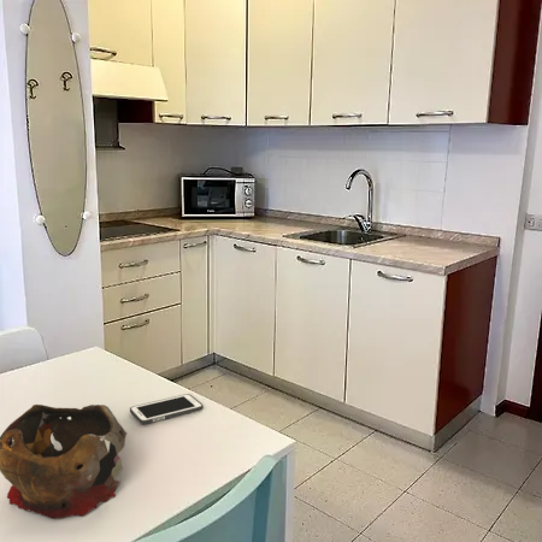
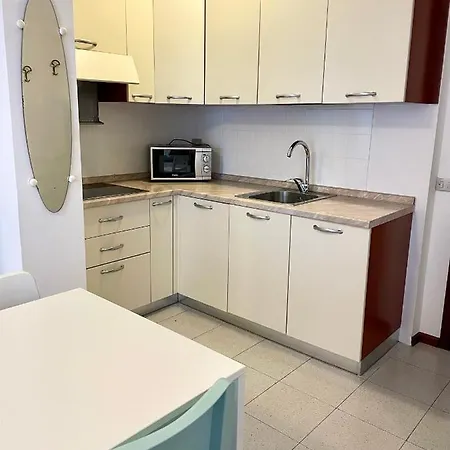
- cell phone (166, 408)
- decorative bowl (64, 450)
